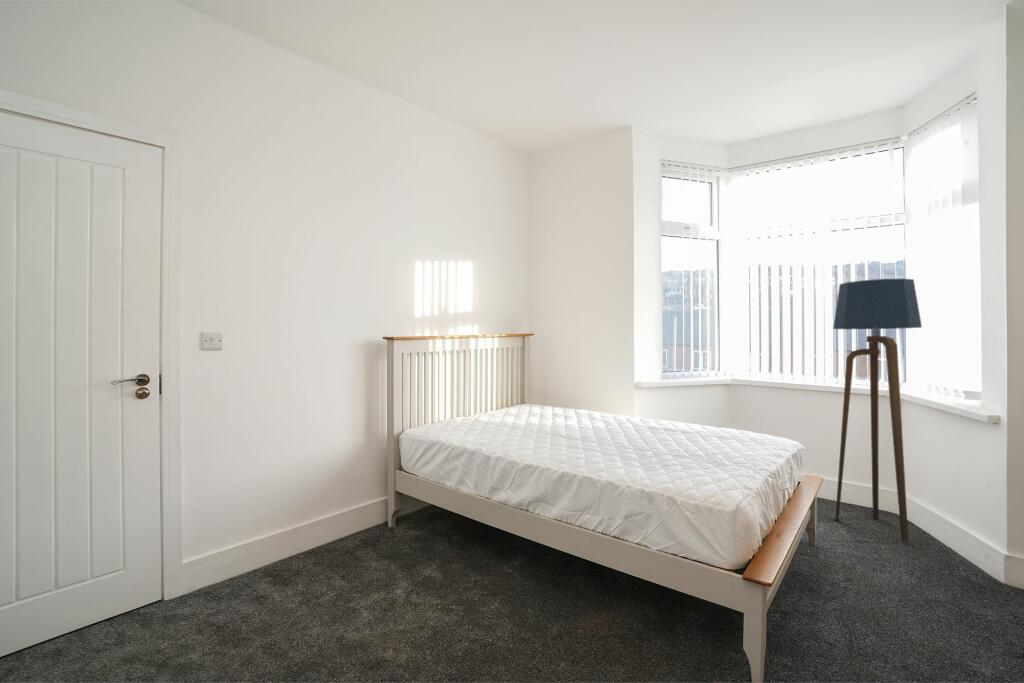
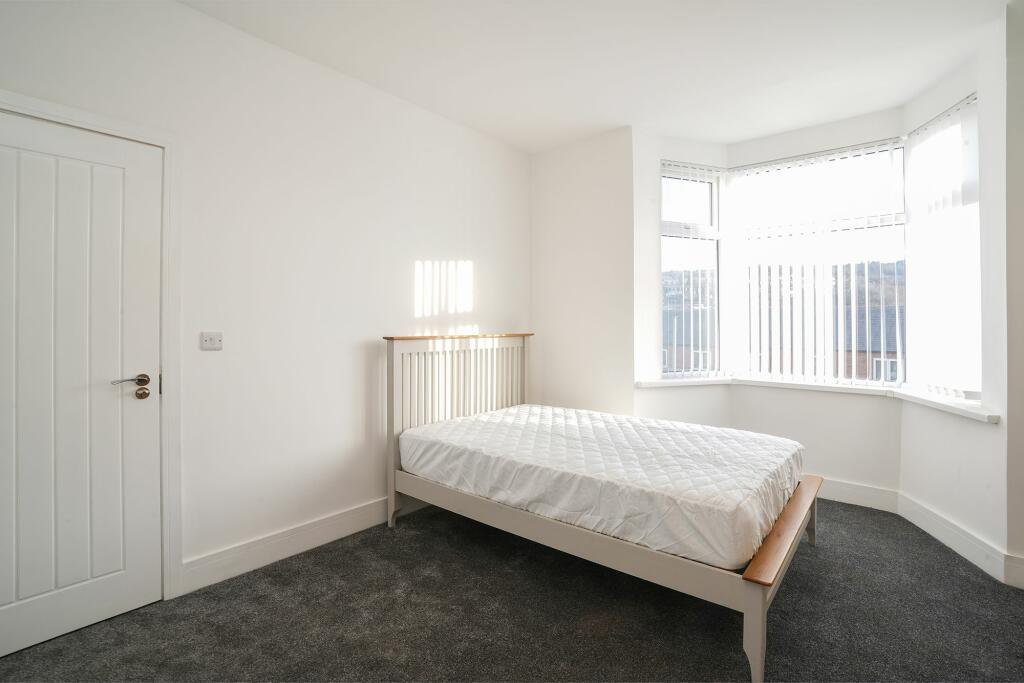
- floor lamp (876, 405)
